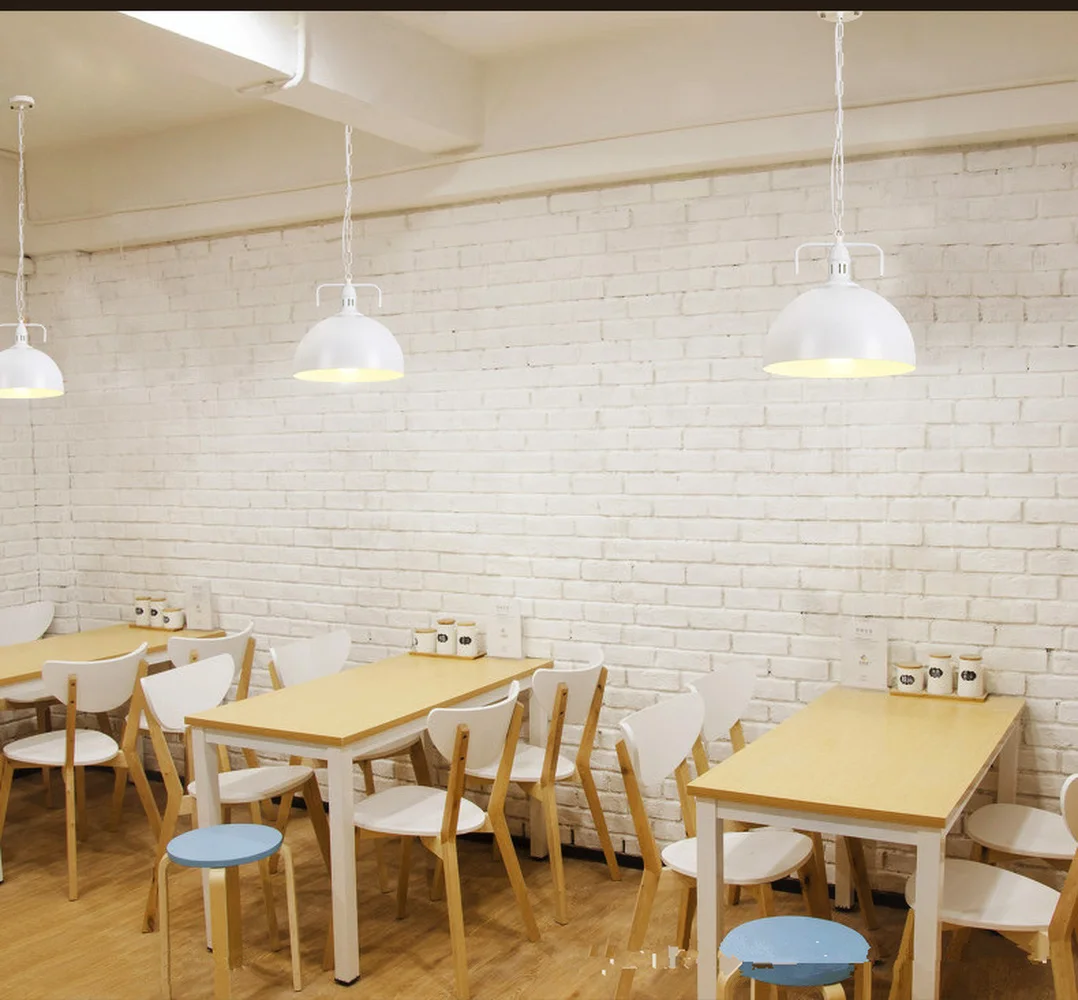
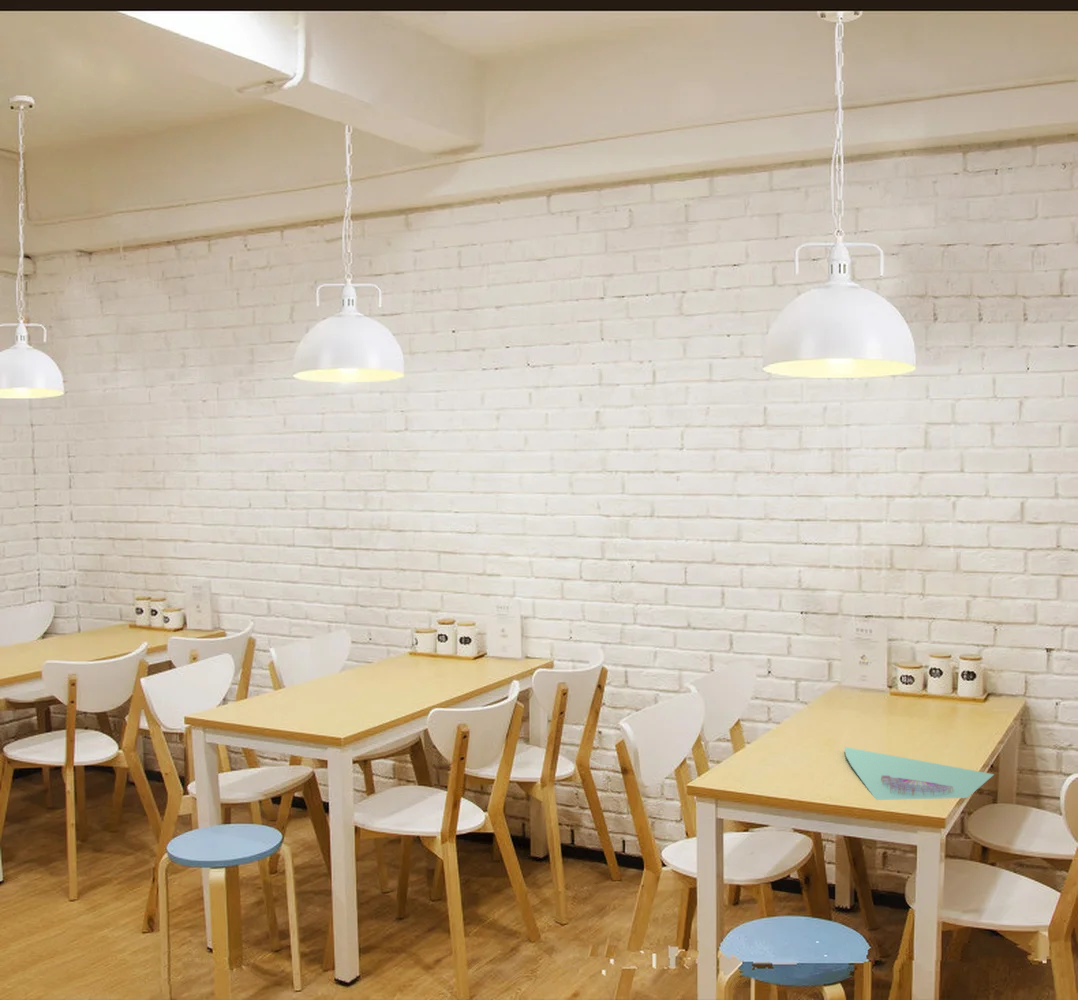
+ napkin (898, 777)
